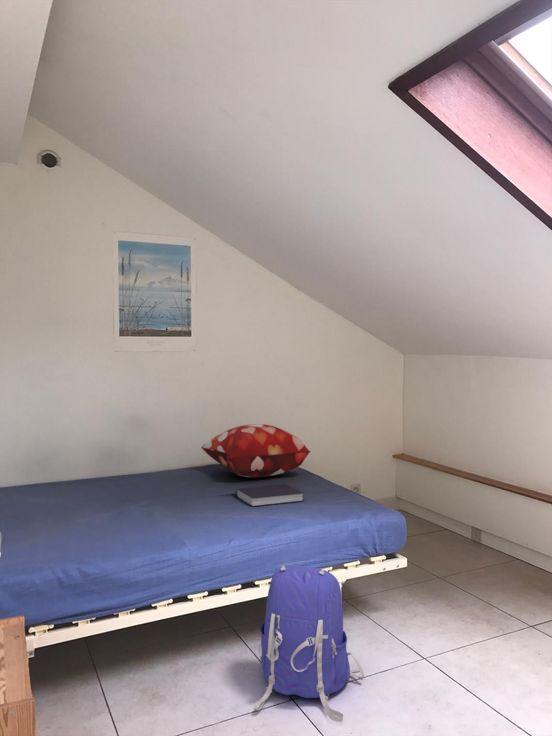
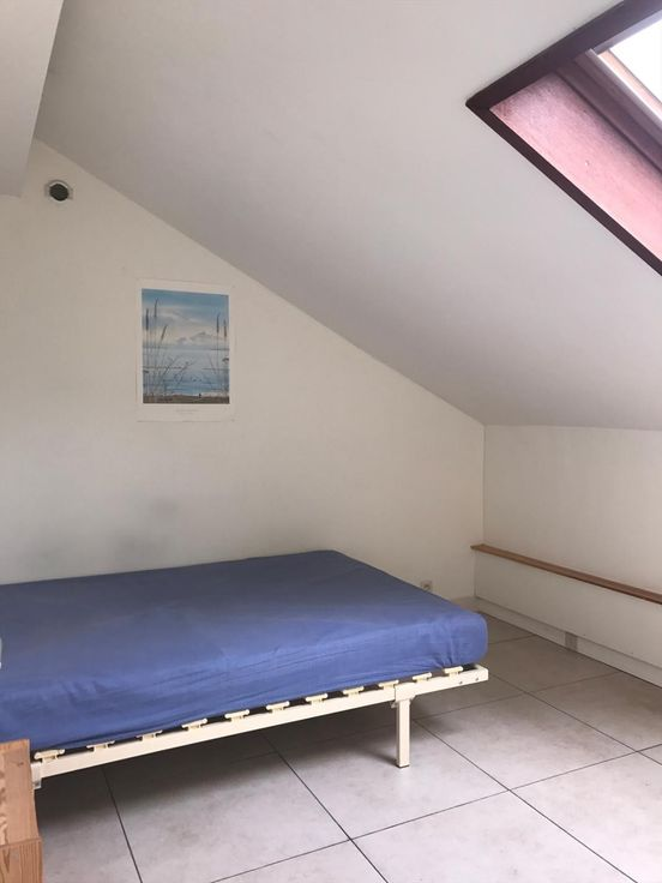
- decorative pillow (255, 449)
- backpack (304, 630)
- book (269, 494)
